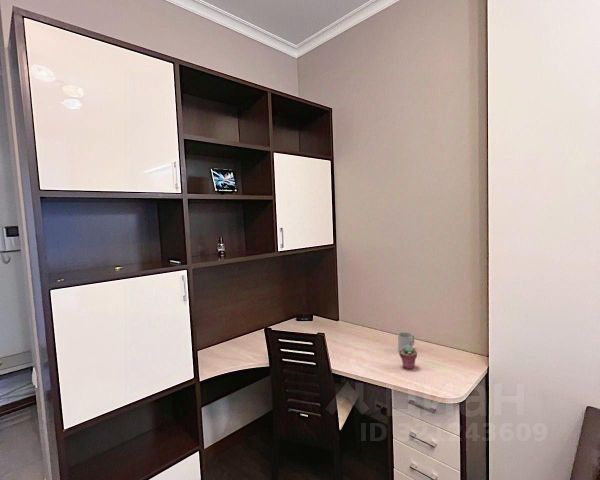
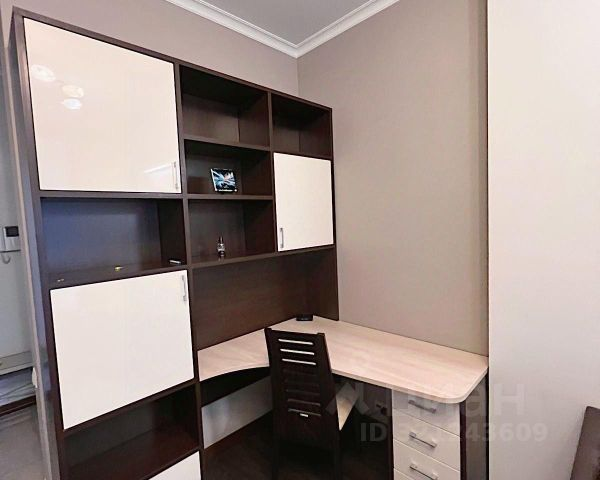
- mug (407, 342)
- potted succulent (408, 355)
